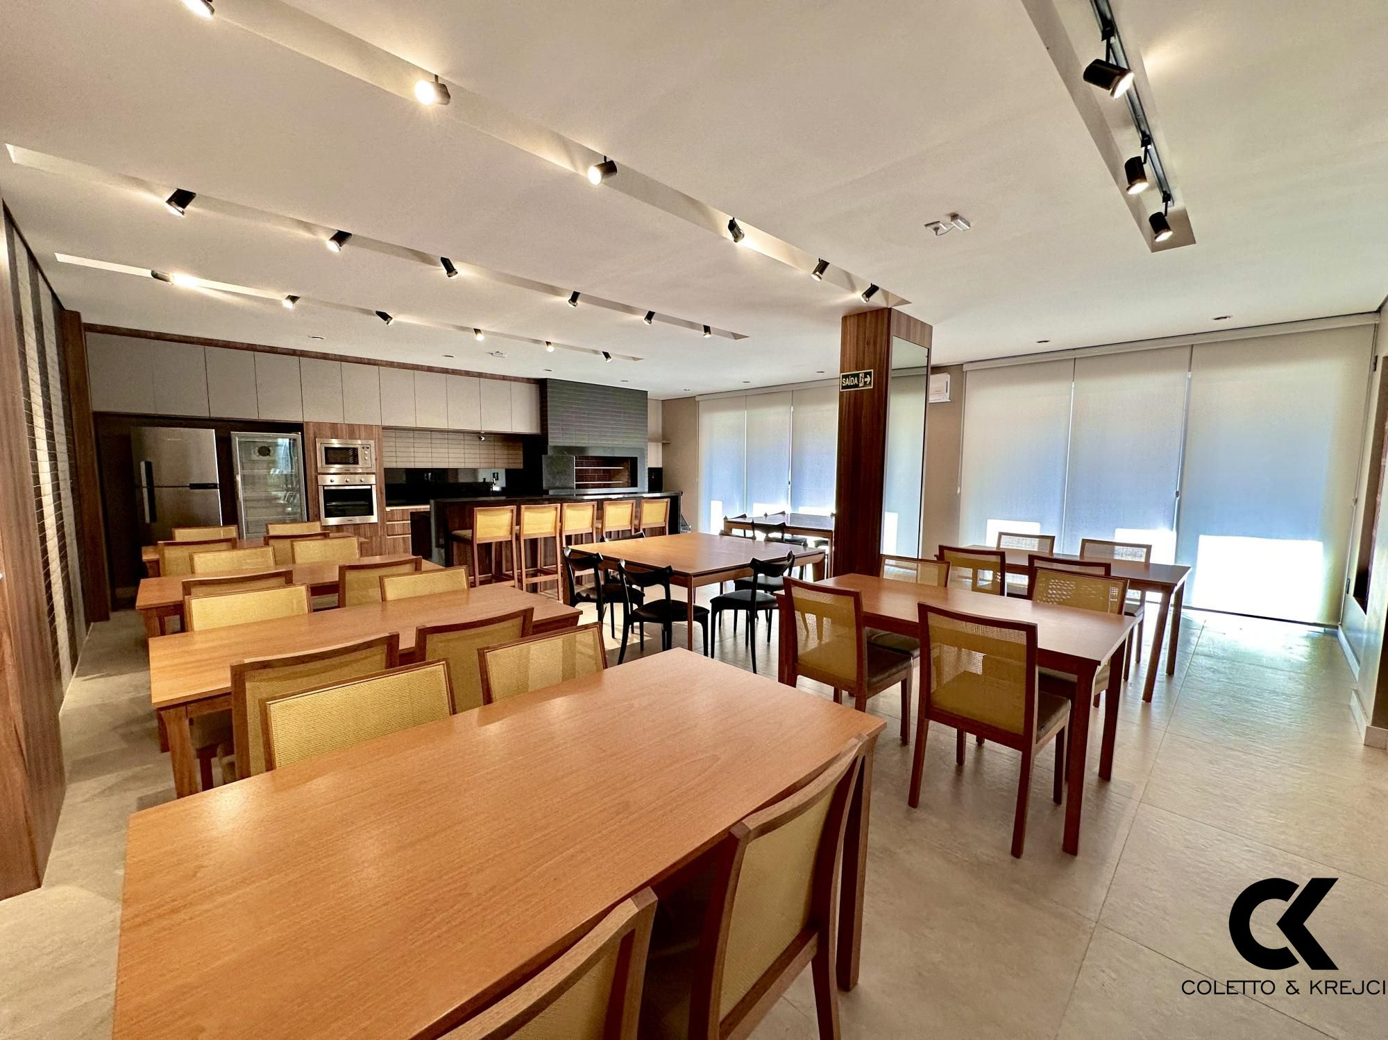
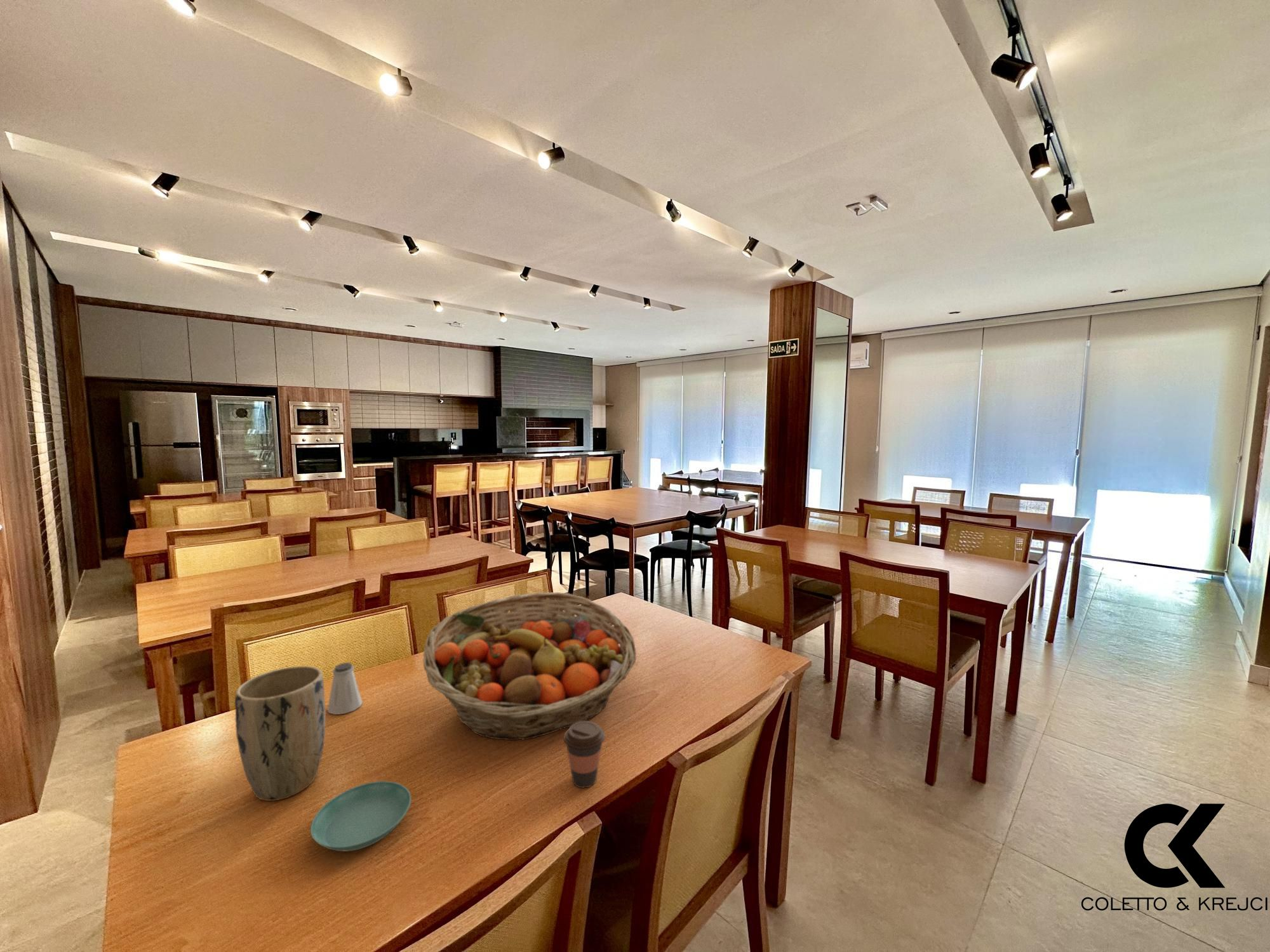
+ plant pot (283, 732)
+ fruit basket (534, 659)
+ saucer (363, 818)
+ coffee cup (584, 755)
+ saltshaker (344, 686)
